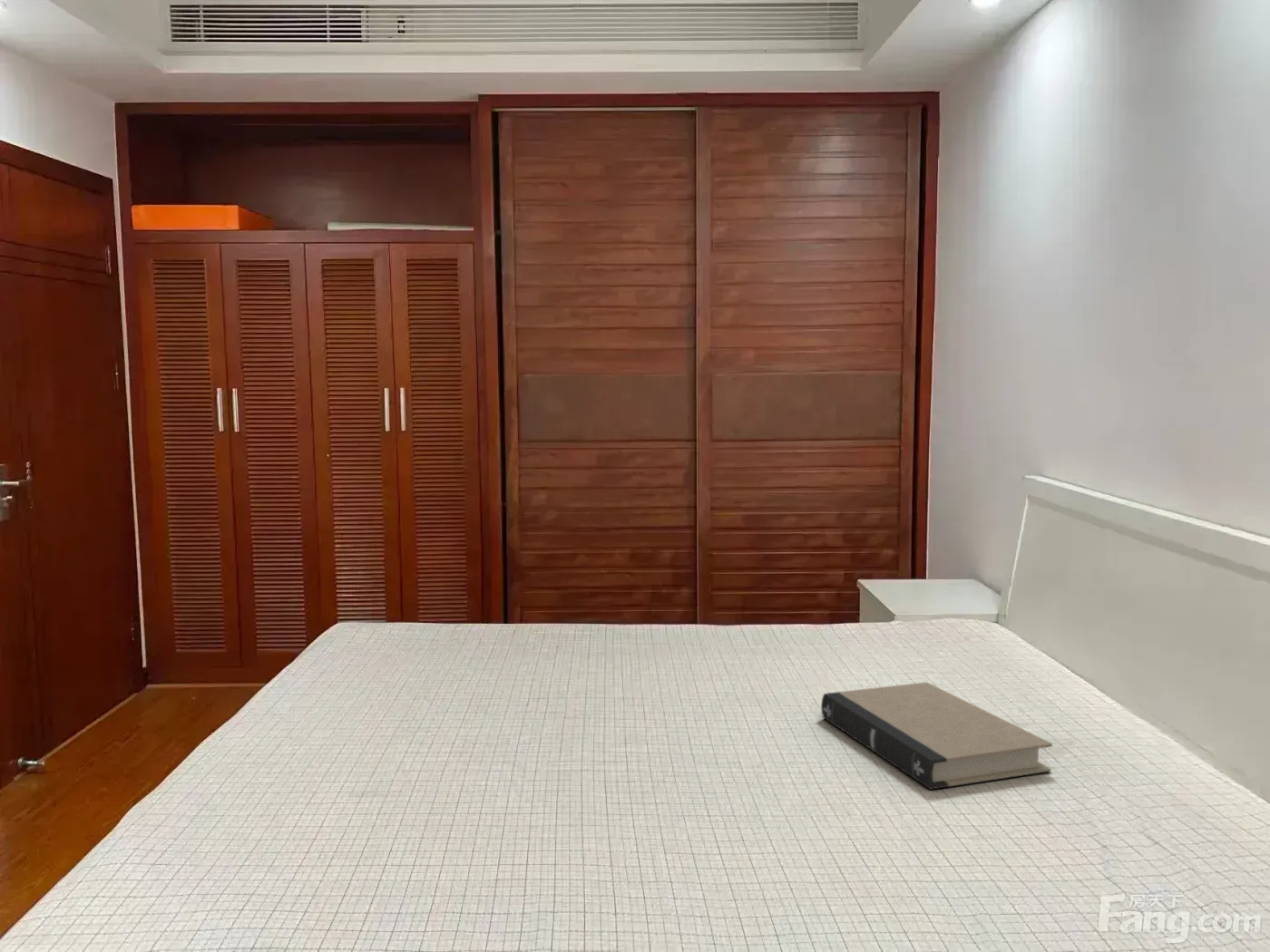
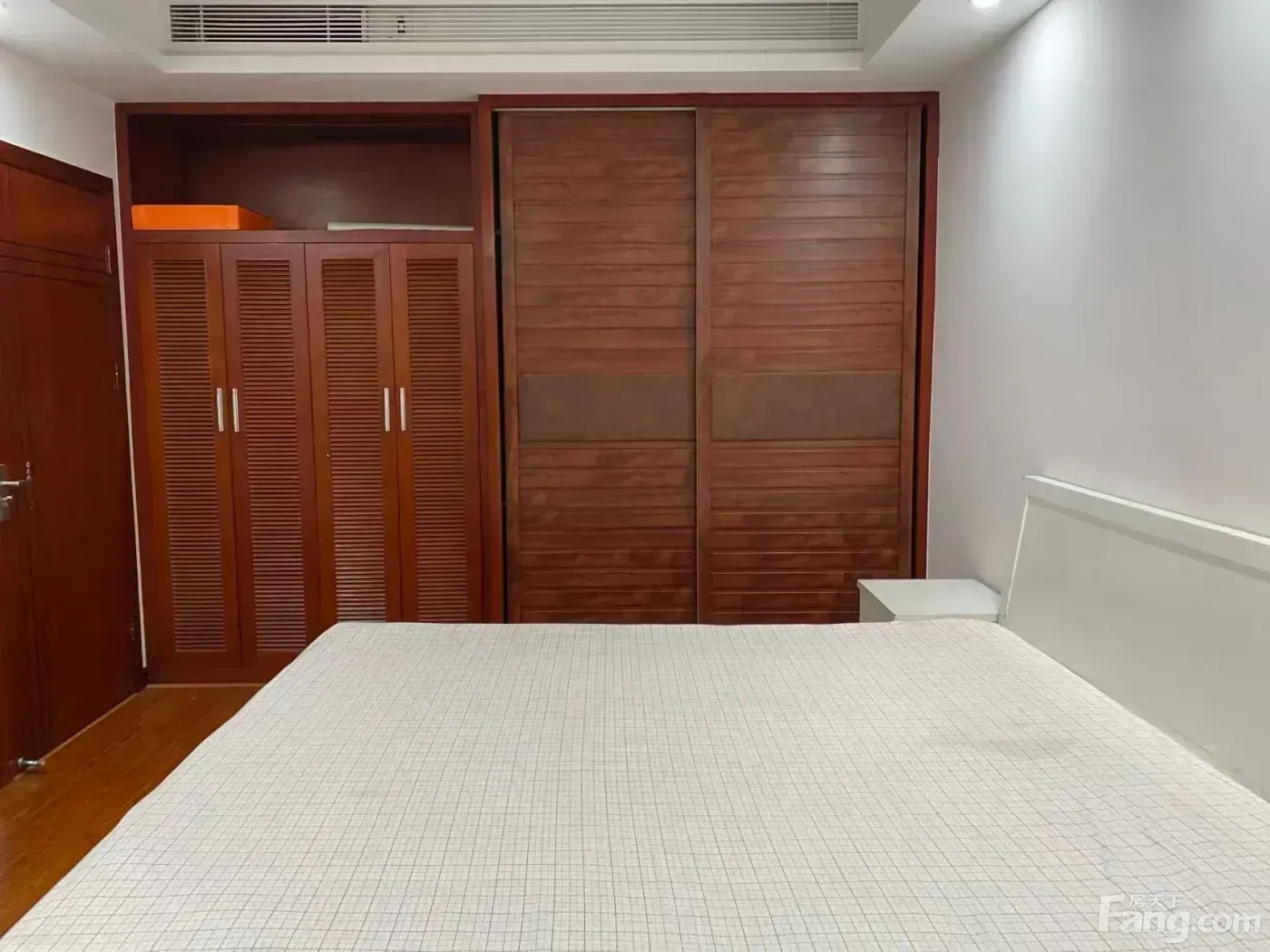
- book (927, 729)
